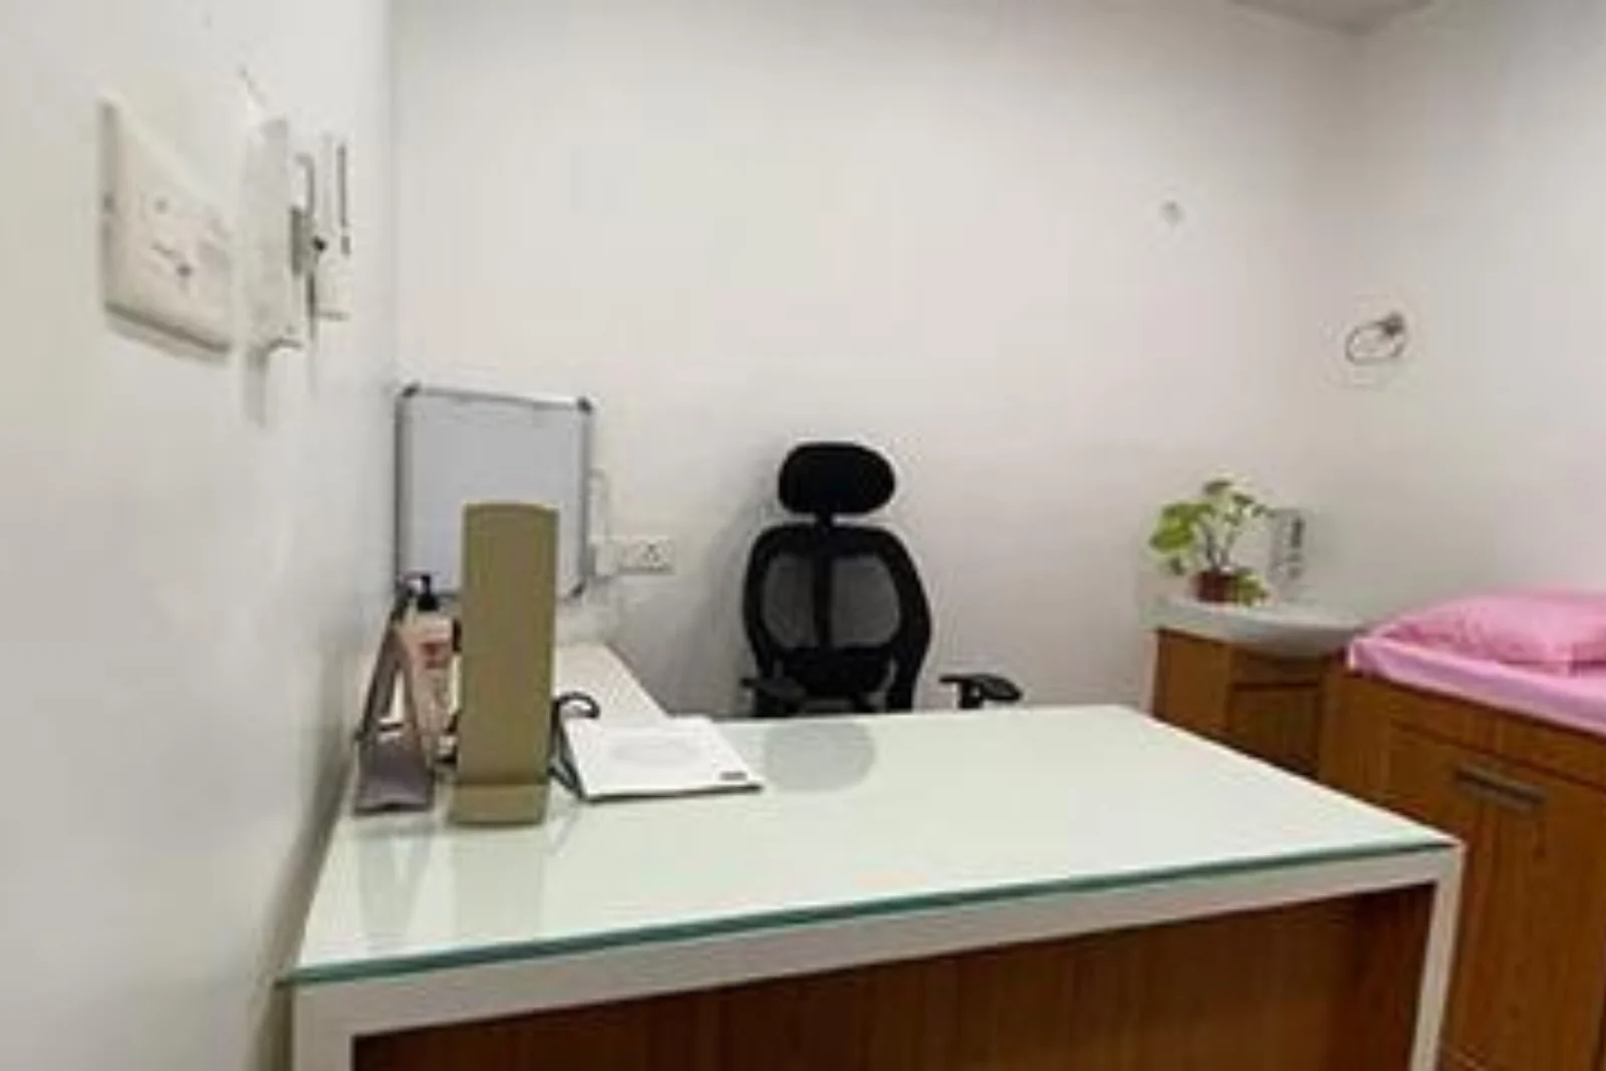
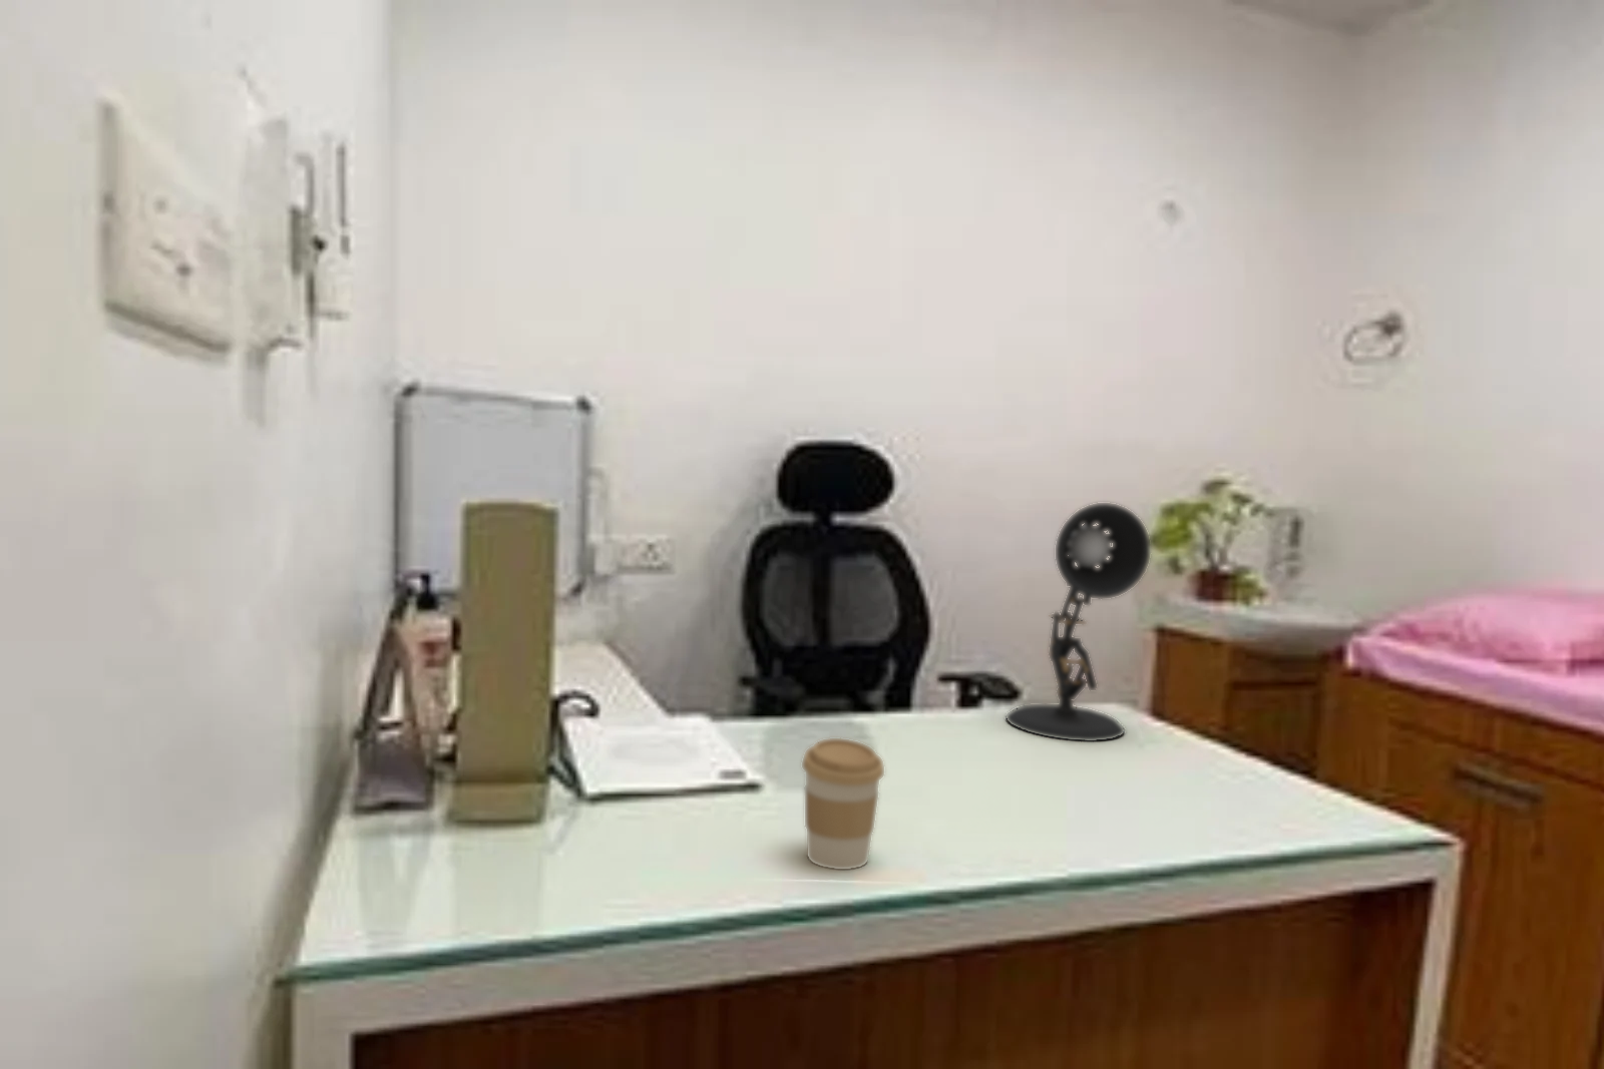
+ coffee cup (840, 803)
+ desk lamp (1074, 612)
